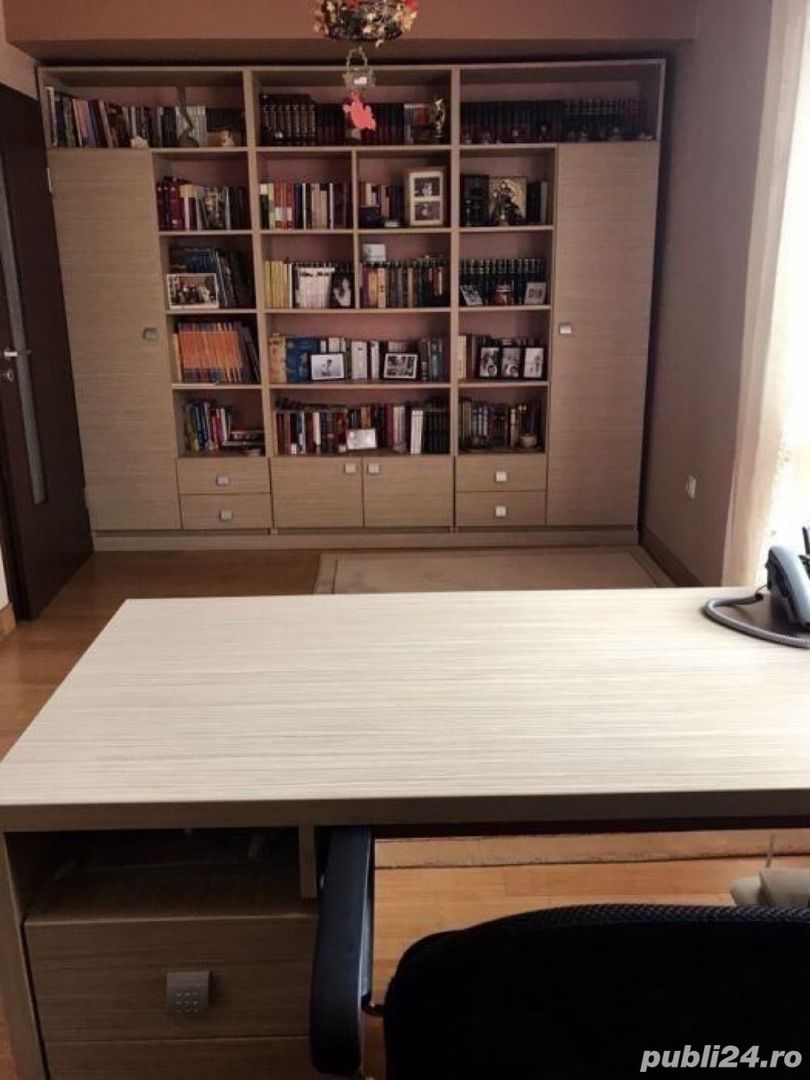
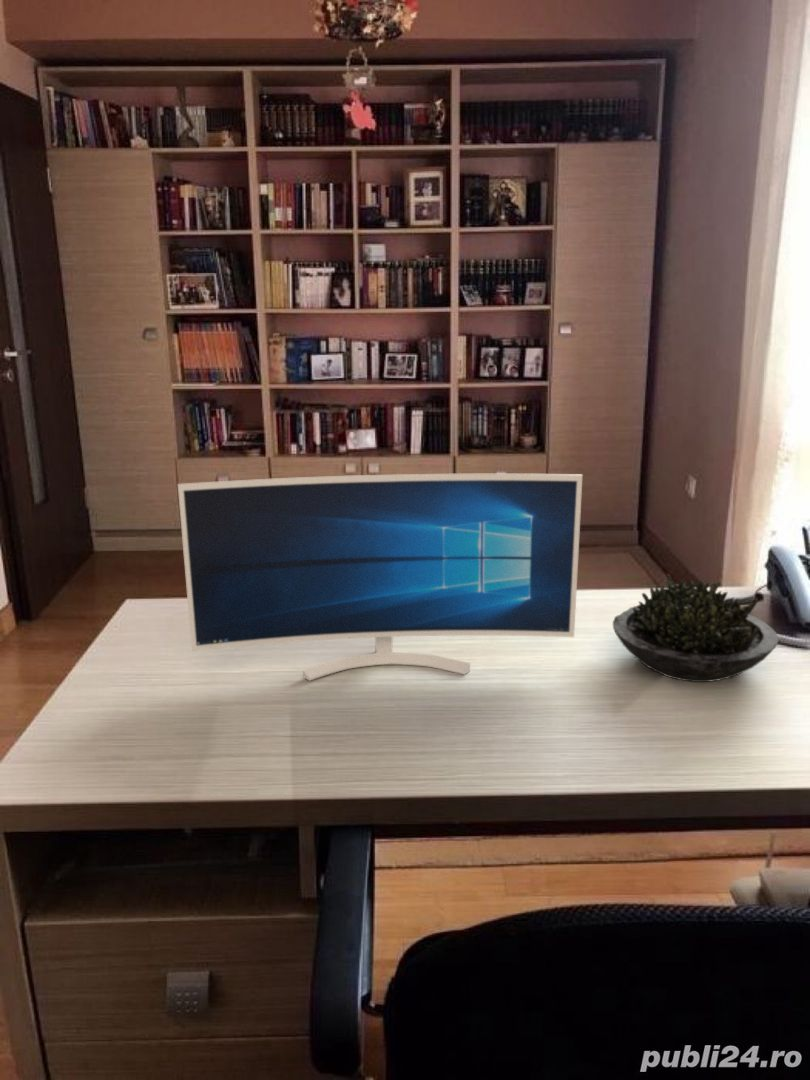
+ succulent plant (693, 625)
+ monitor (383, 570)
